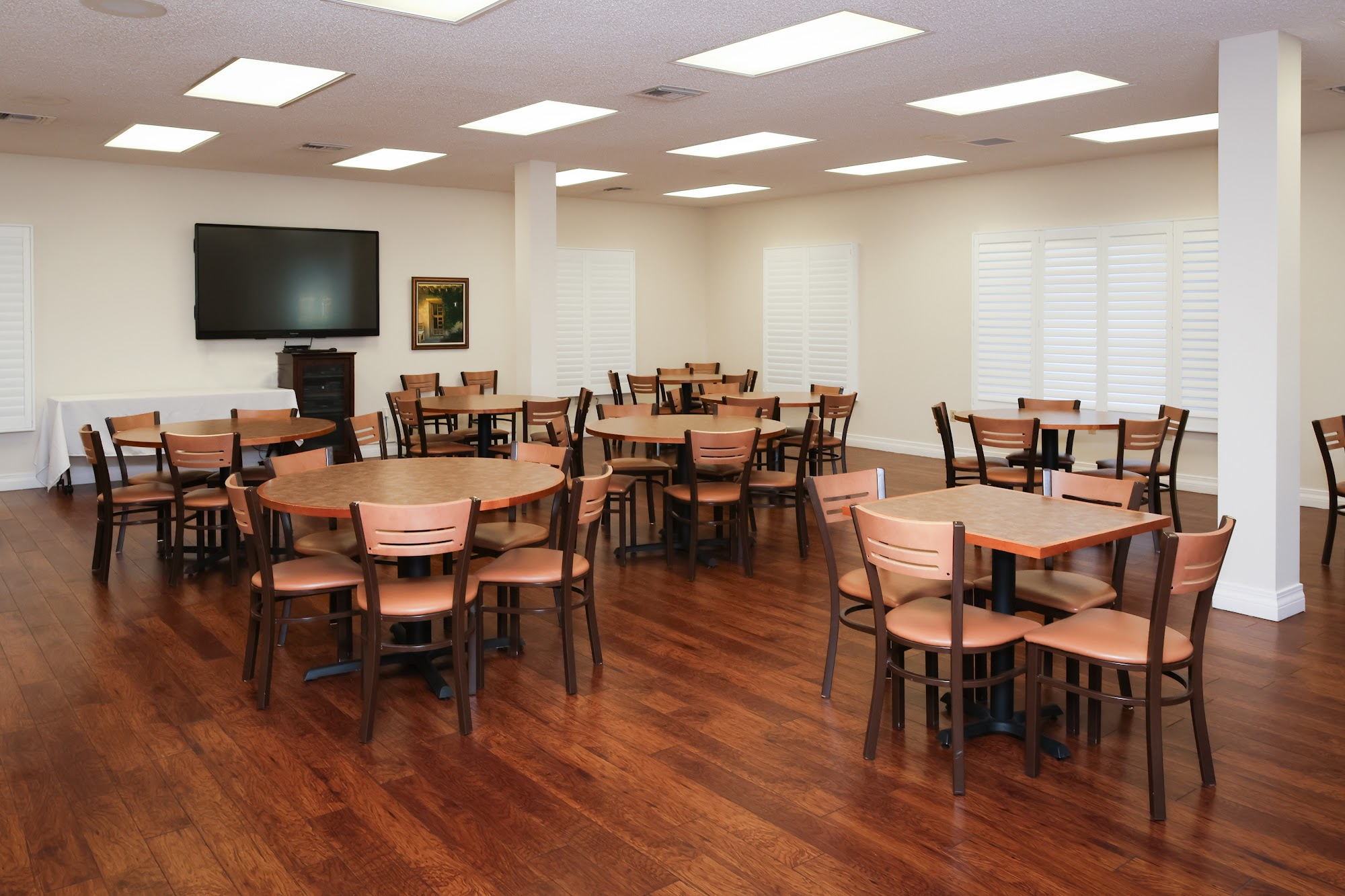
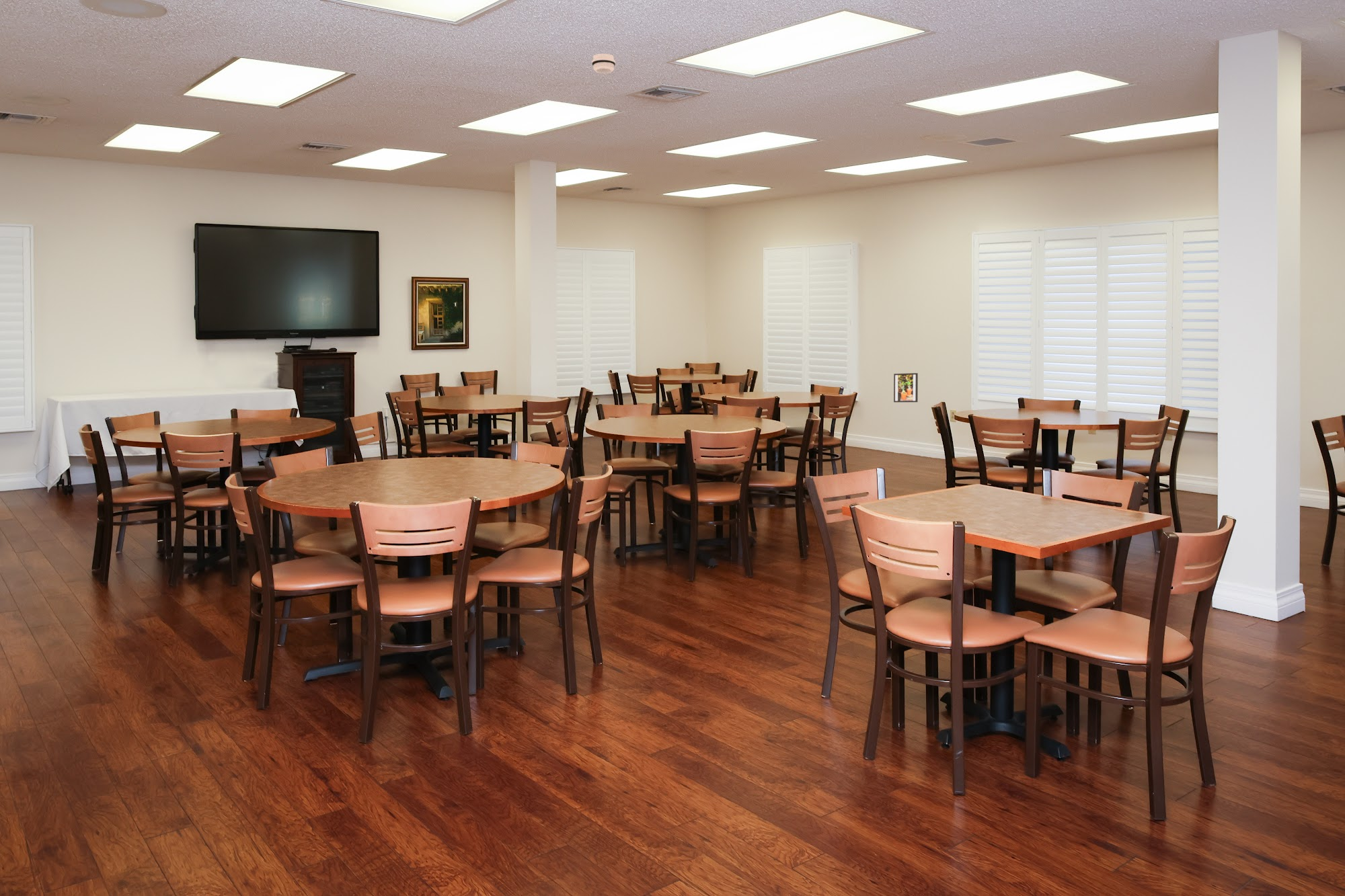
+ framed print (905, 387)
+ smoke detector (603, 63)
